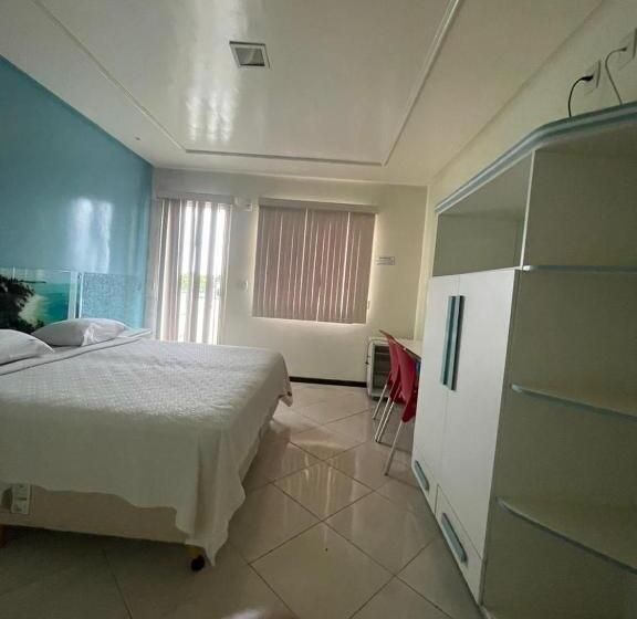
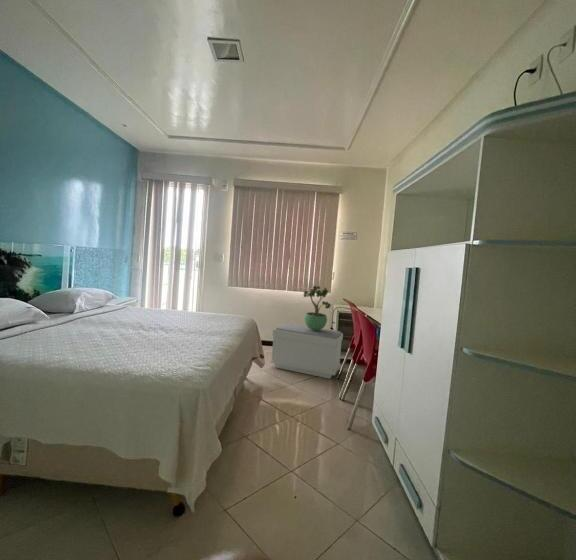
+ bench (307, 348)
+ potted plant (315, 308)
